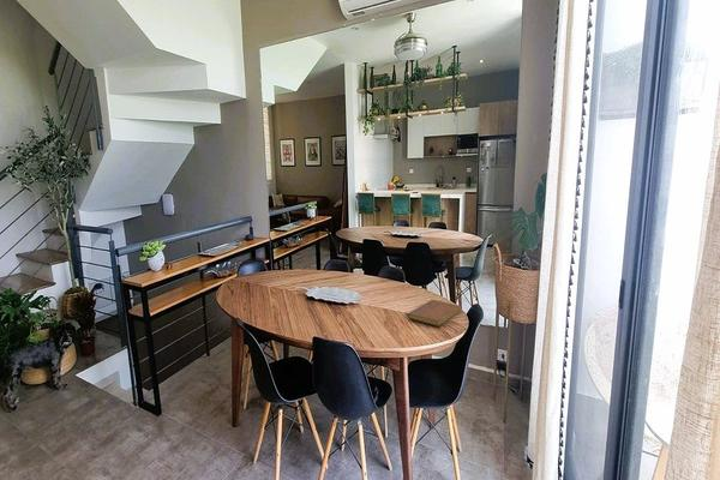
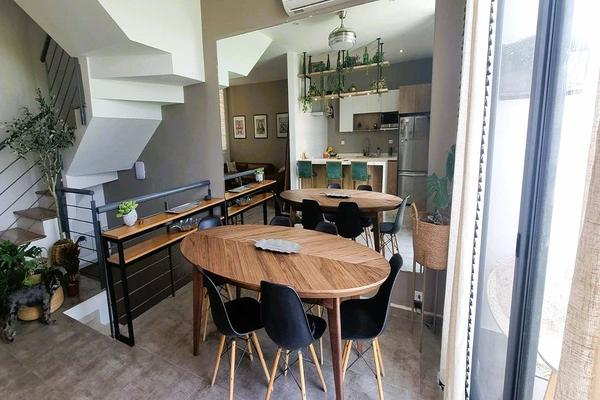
- notebook (434, 311)
